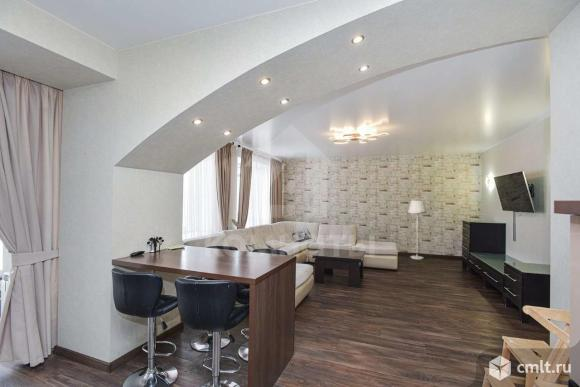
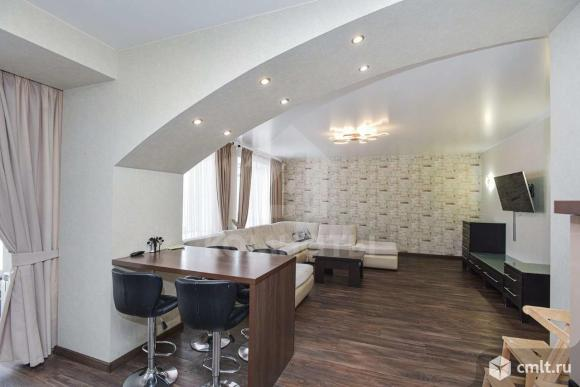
- floor lamp (417, 229)
